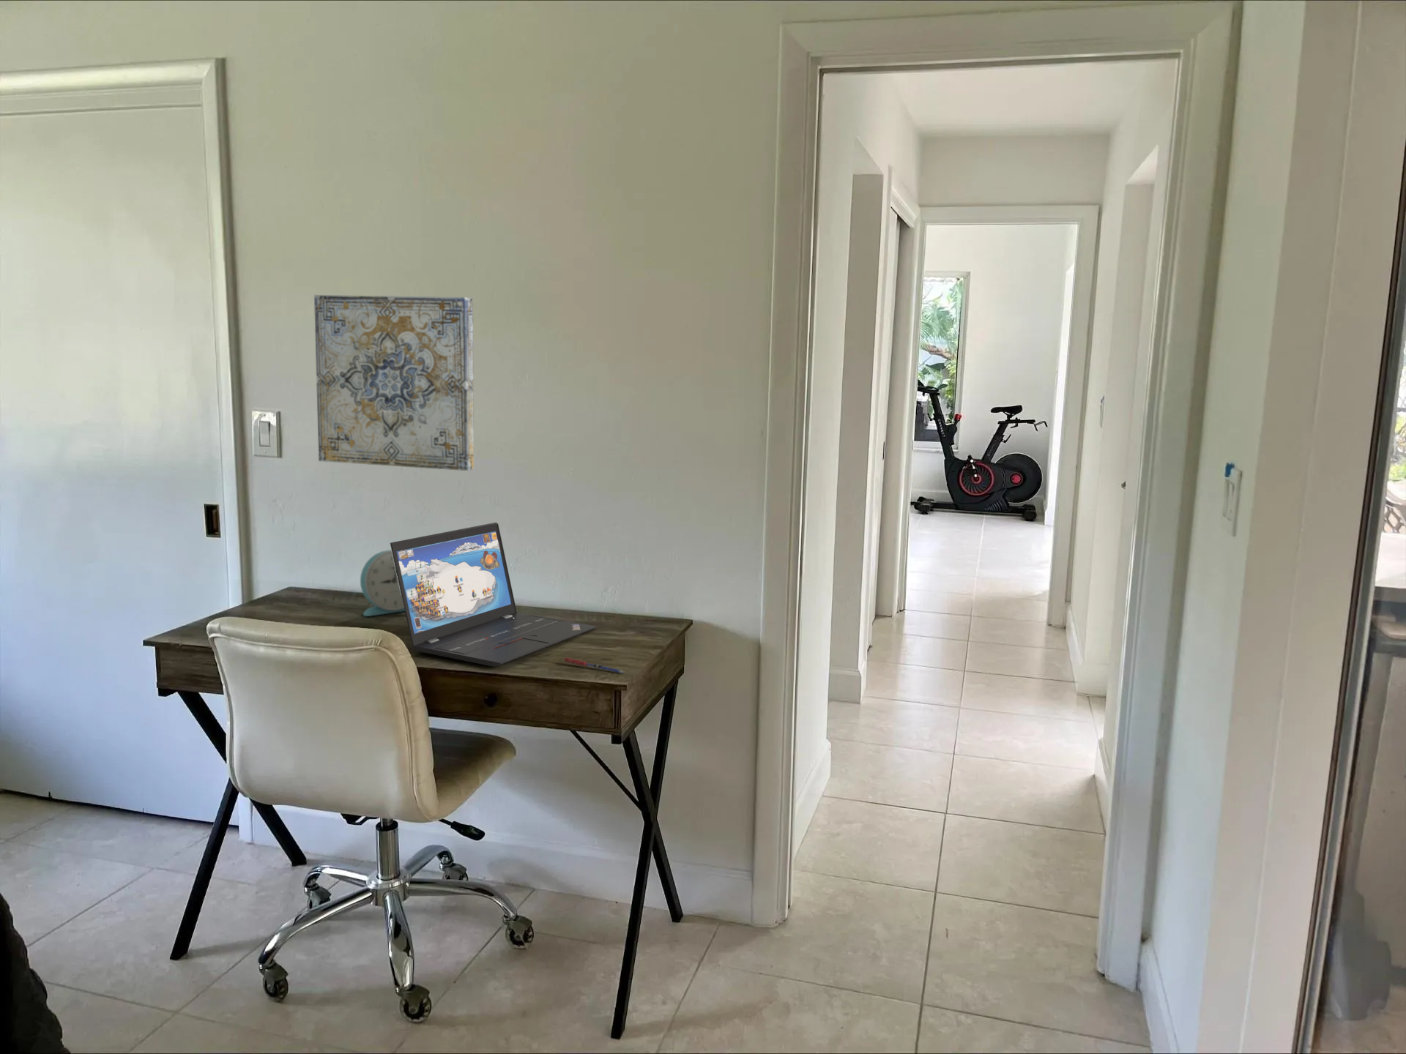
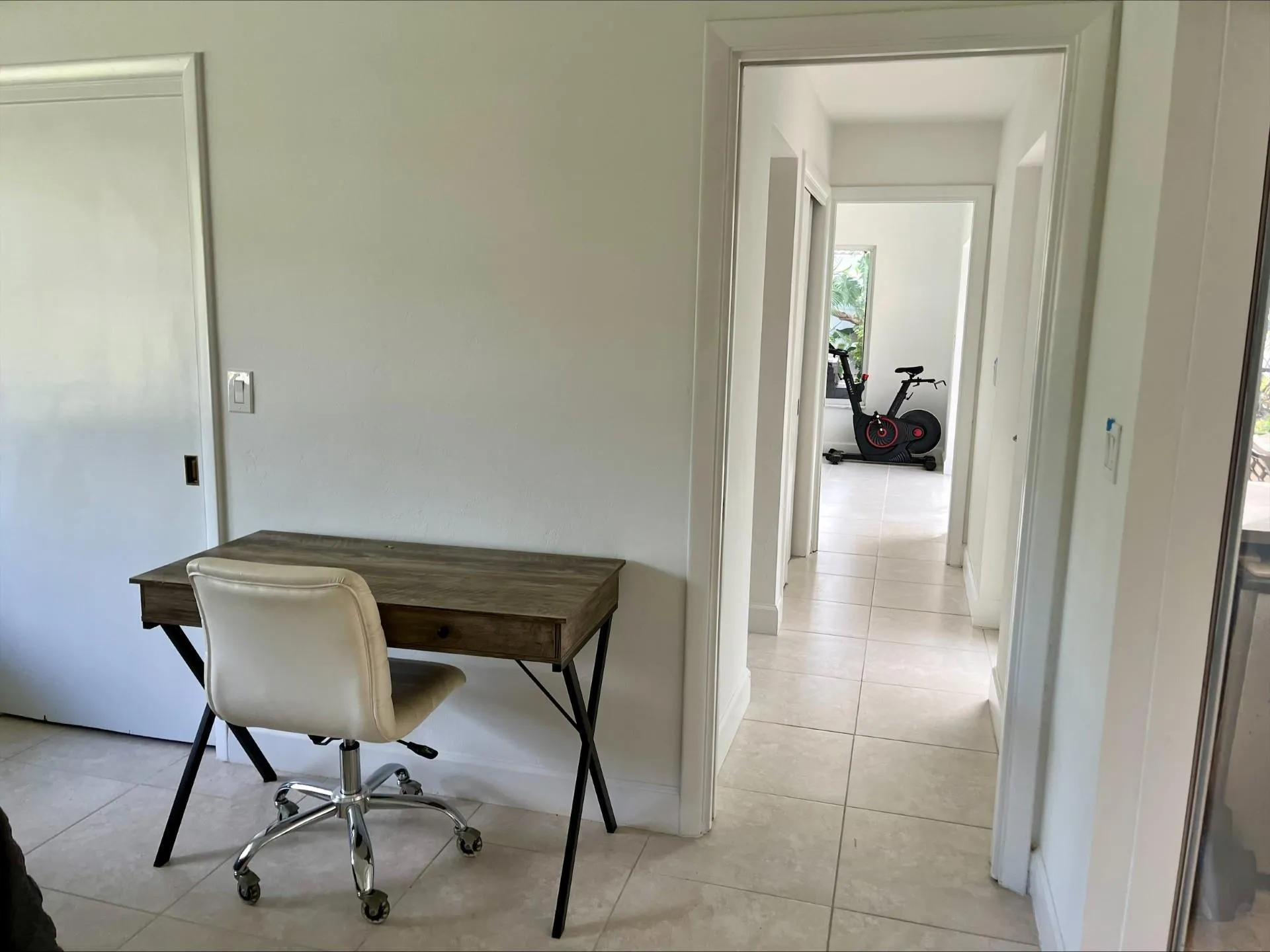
- laptop (498, 589)
- wall art (393, 381)
- alarm clock (389, 579)
- pen (593, 664)
